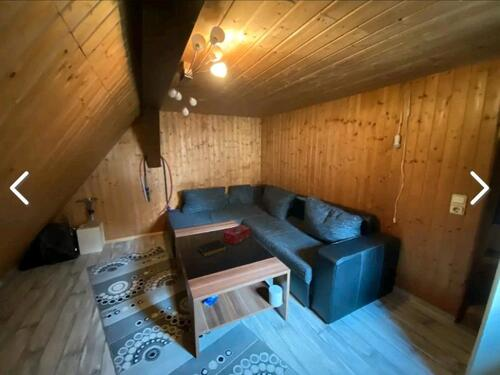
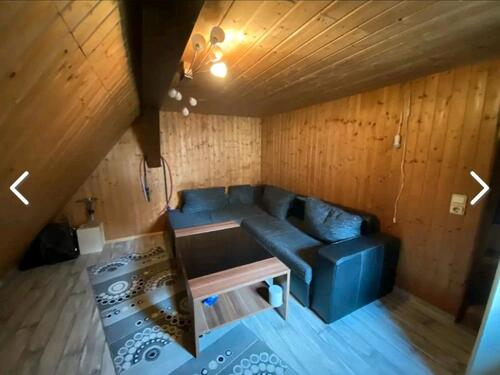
- notepad (212, 247)
- tissue box (237, 233)
